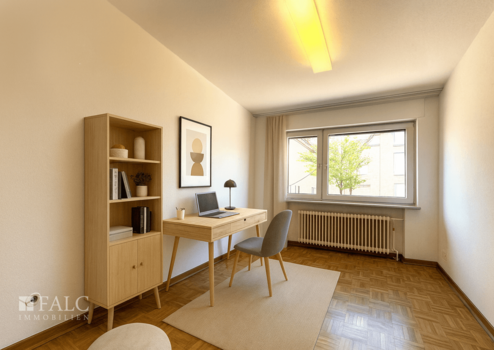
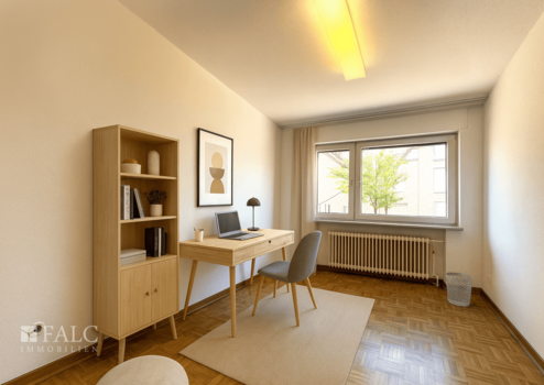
+ wastebasket (458, 289)
